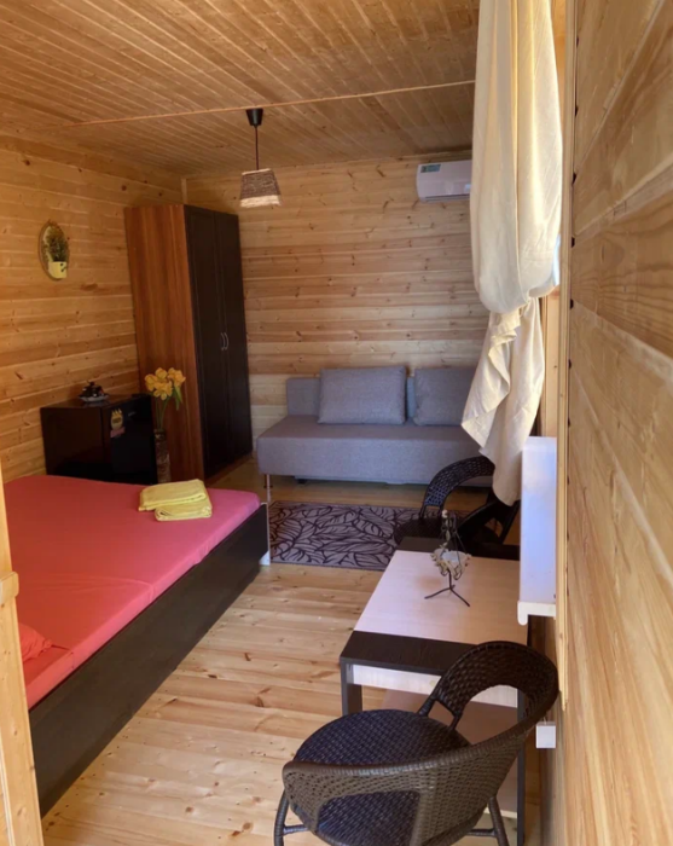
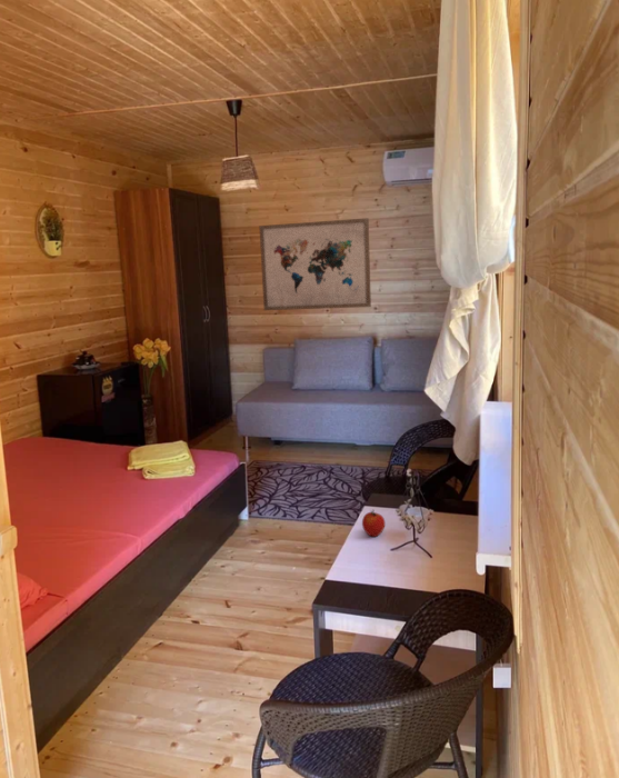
+ wall art (315, 266)
+ apple (373, 521)
